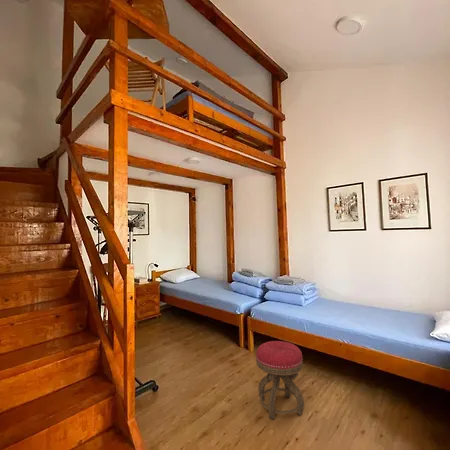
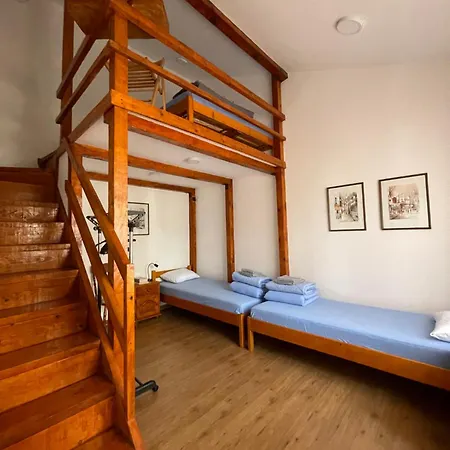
- stool (279, 376)
